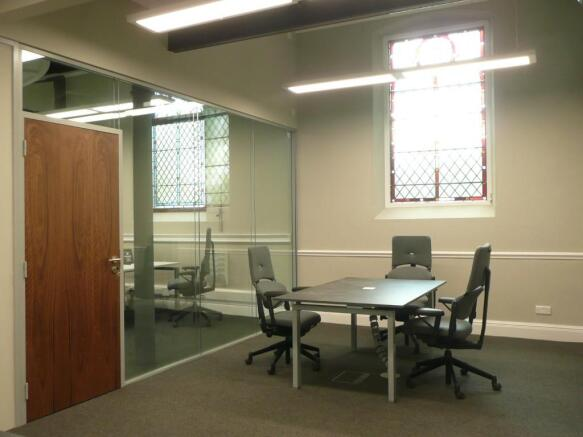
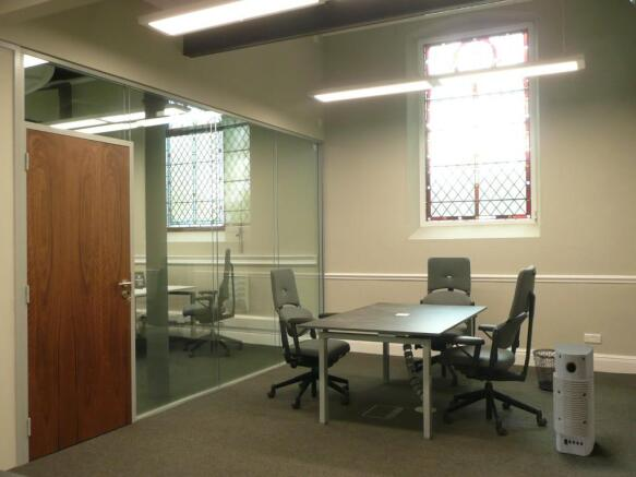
+ air purifier (573, 396)
+ wastebasket (551, 370)
